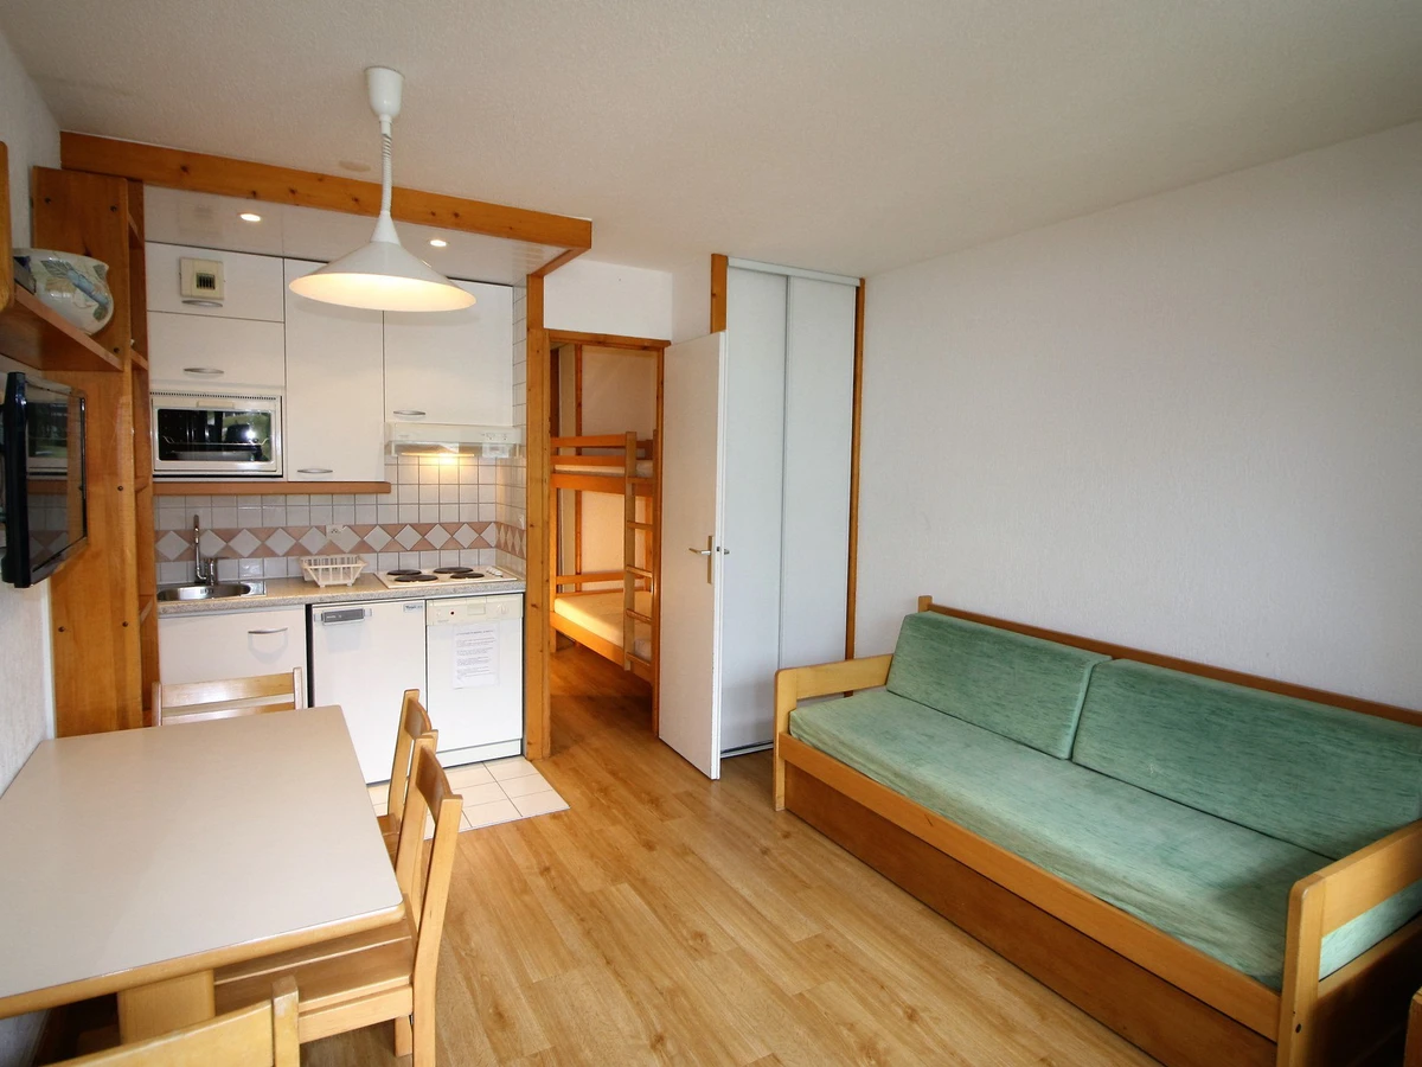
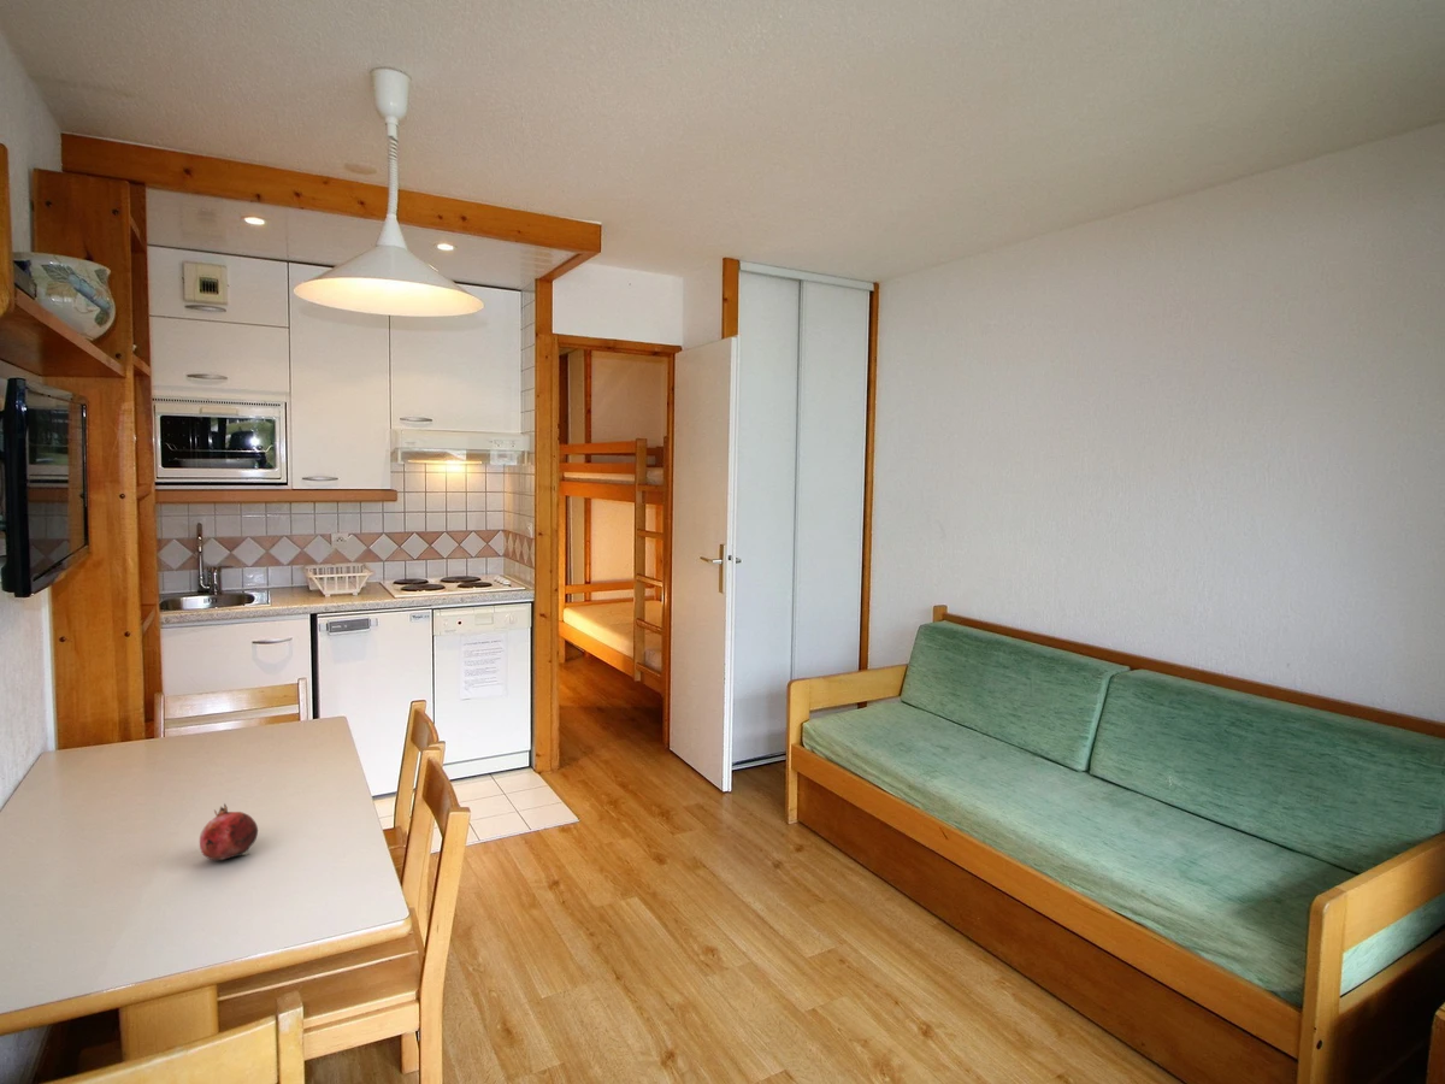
+ fruit (229, 830)
